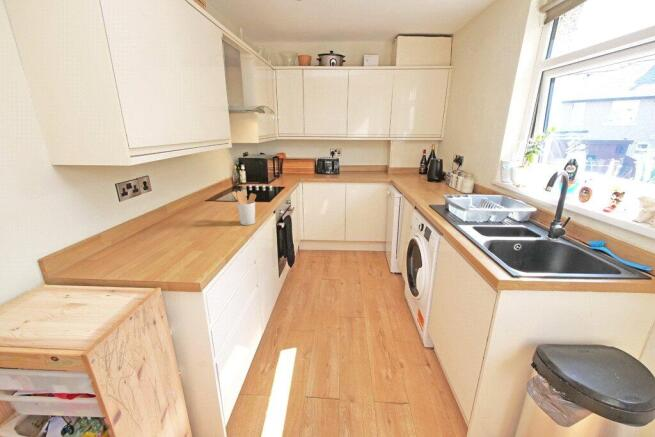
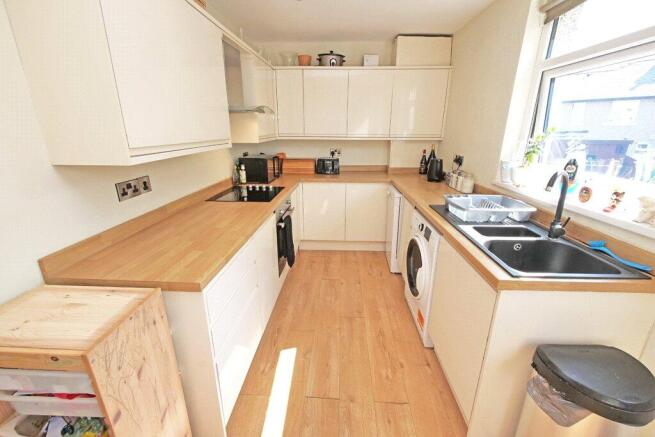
- utensil holder (244, 206)
